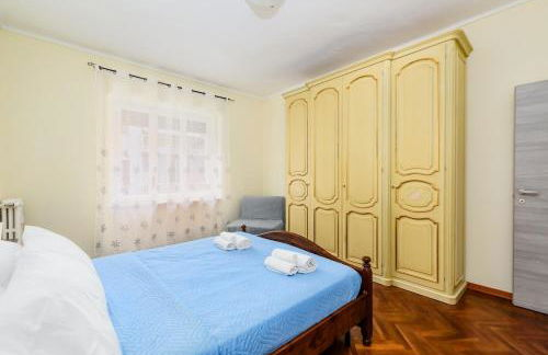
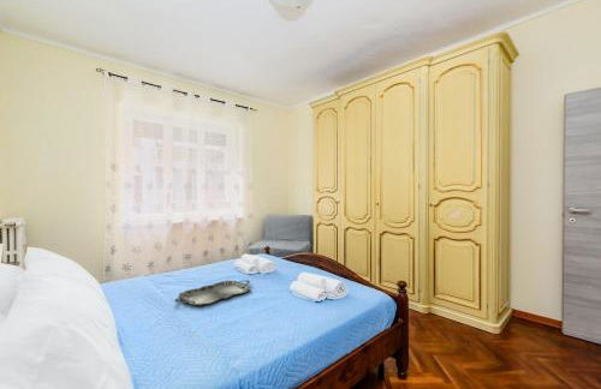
+ serving tray (215, 291)
